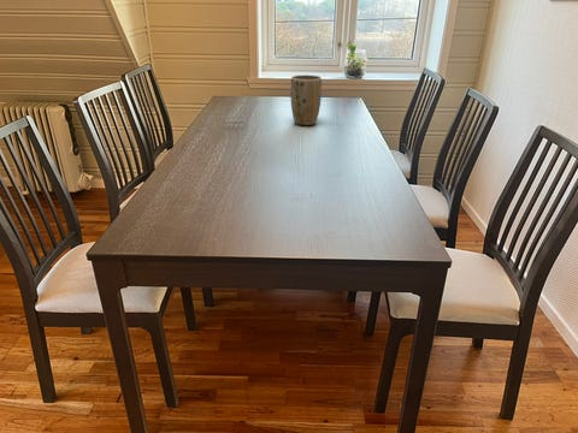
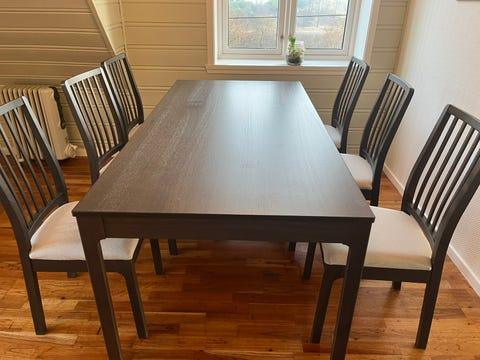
- plant pot (306, 100)
